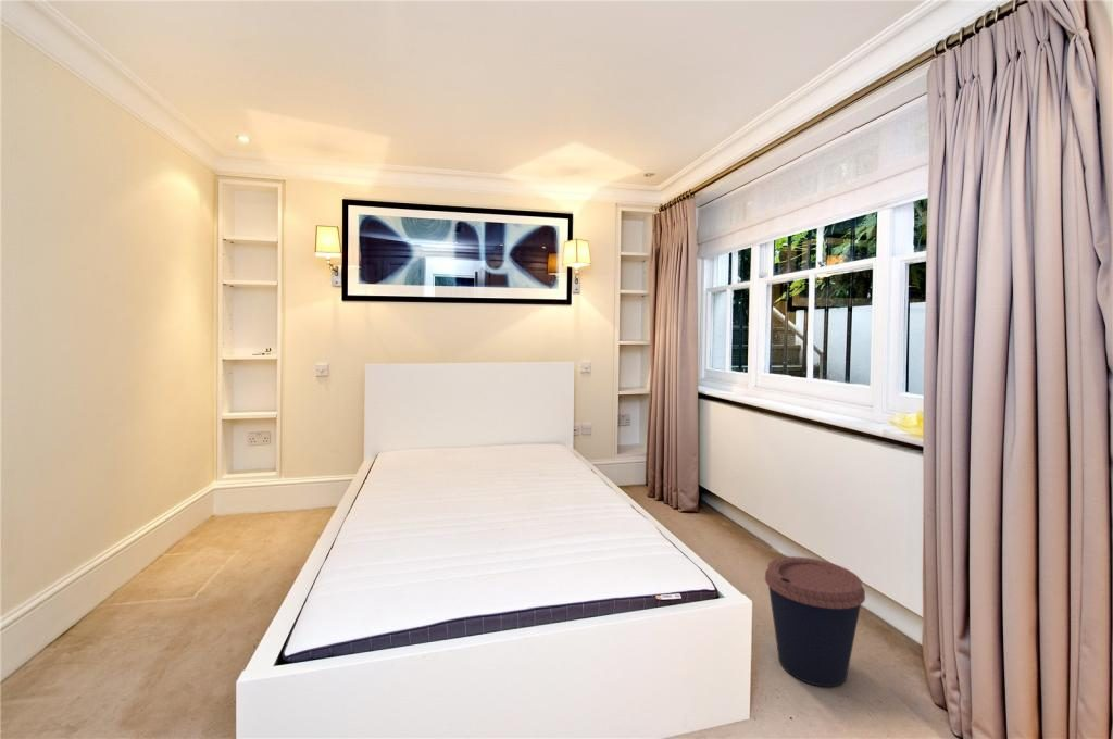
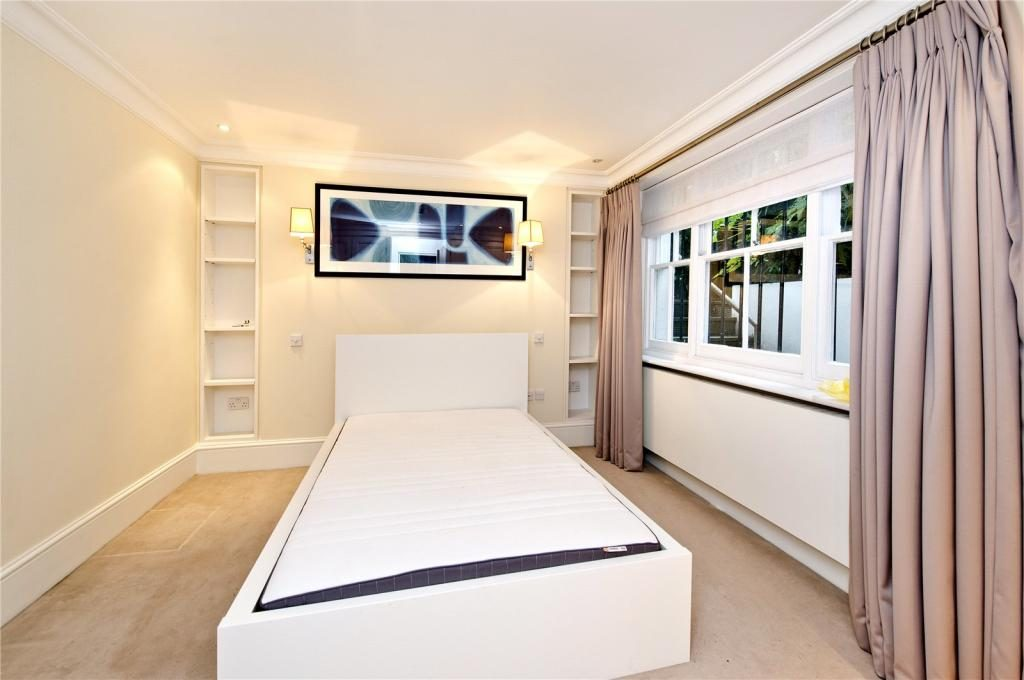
- coffee cup (812, 619)
